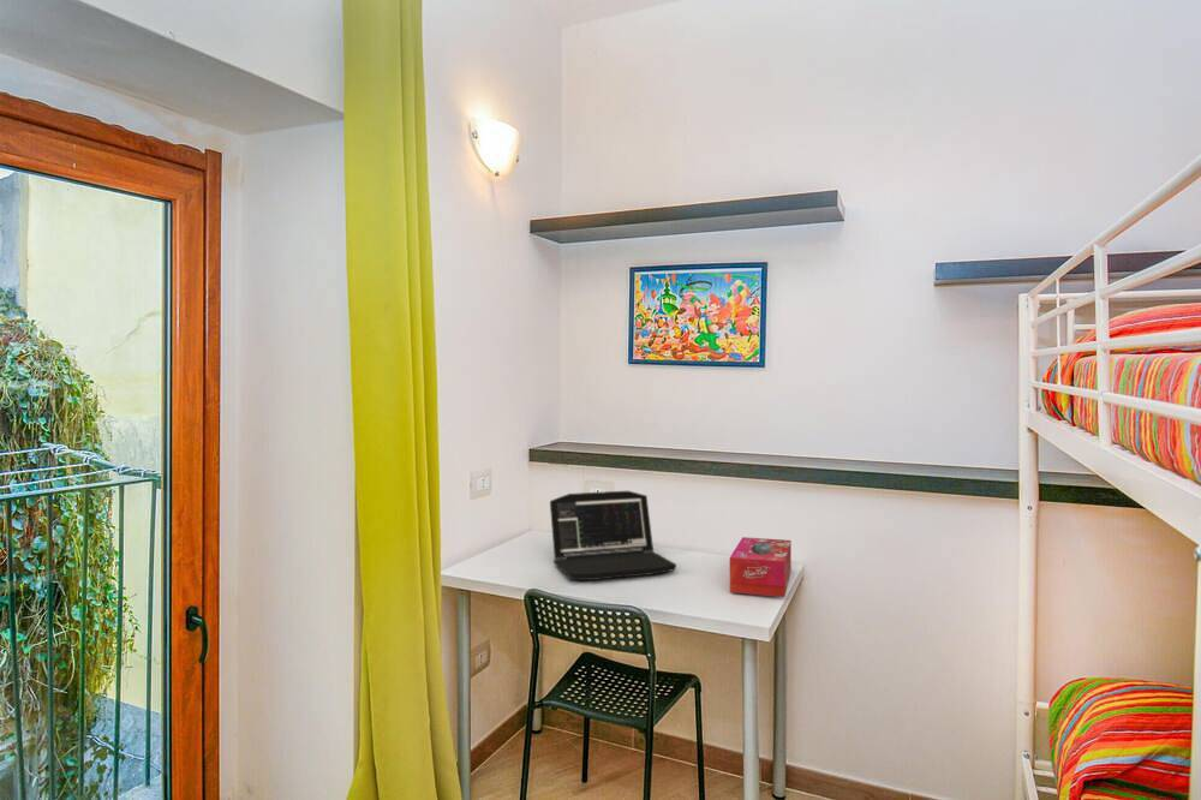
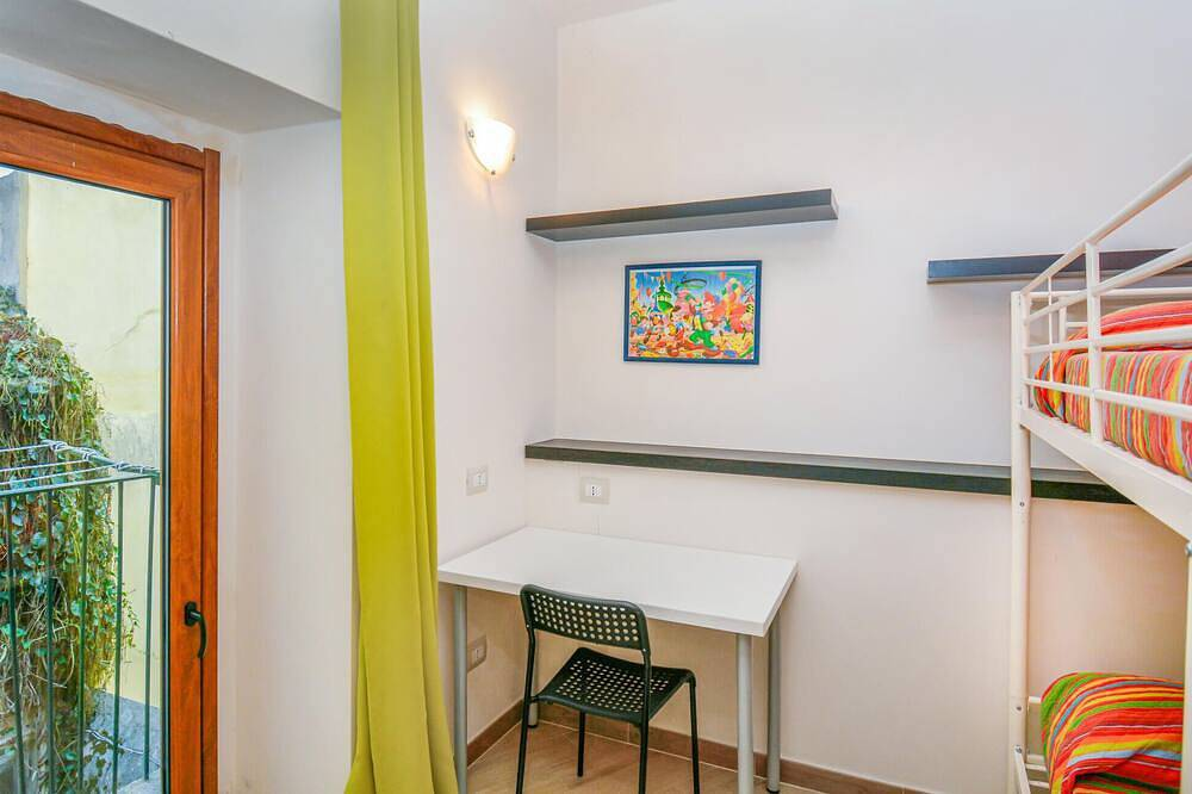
- laptop (611, 532)
- tissue box (761, 565)
